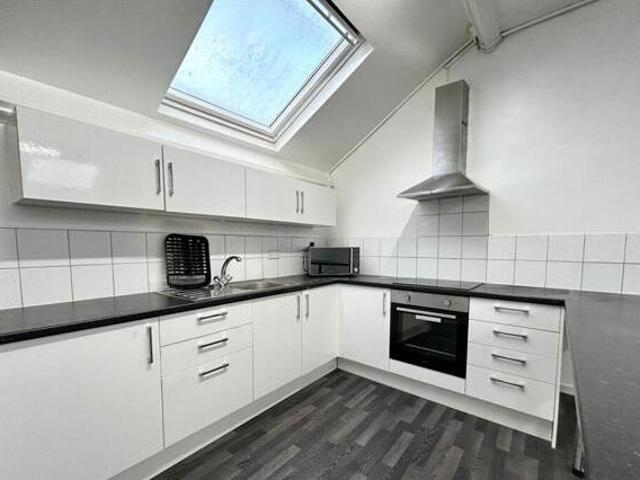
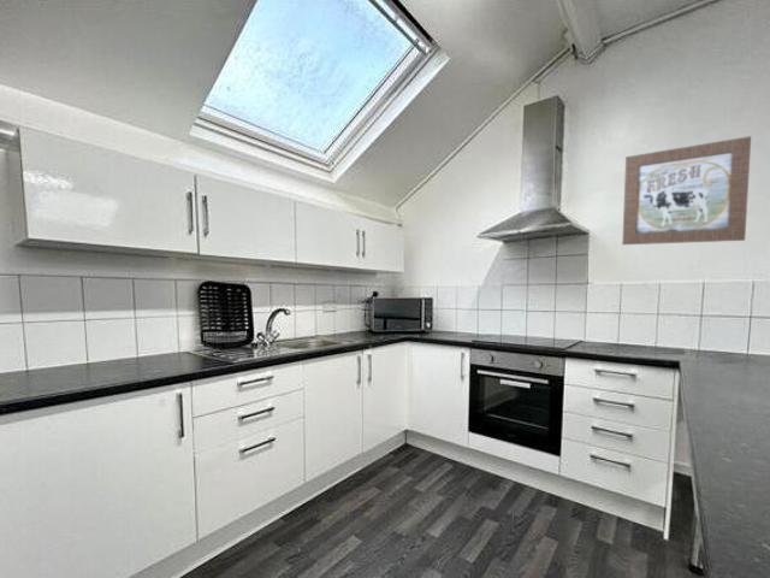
+ wall art (680, 195)
